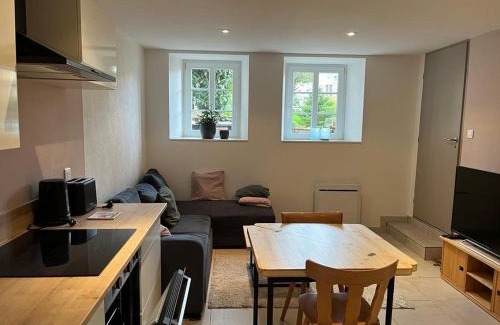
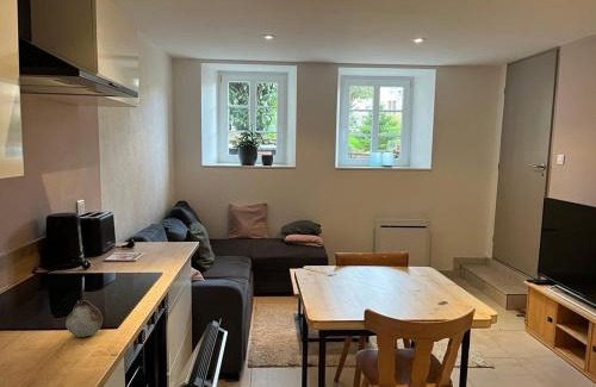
+ fruit (85, 316)
